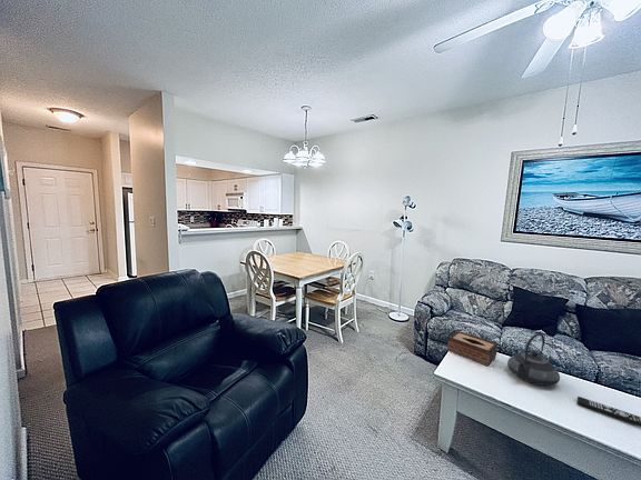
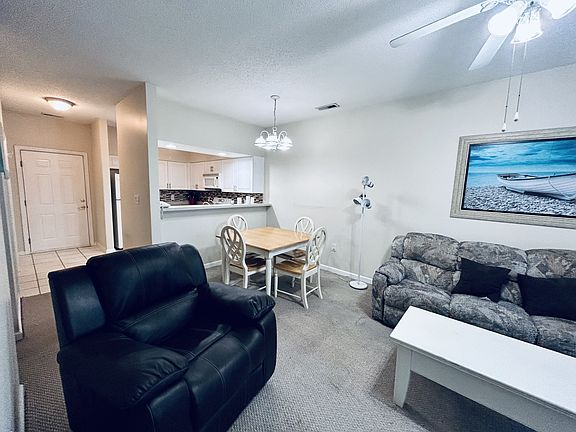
- tissue box (472, 347)
- remote control (611, 412)
- teapot (532, 356)
